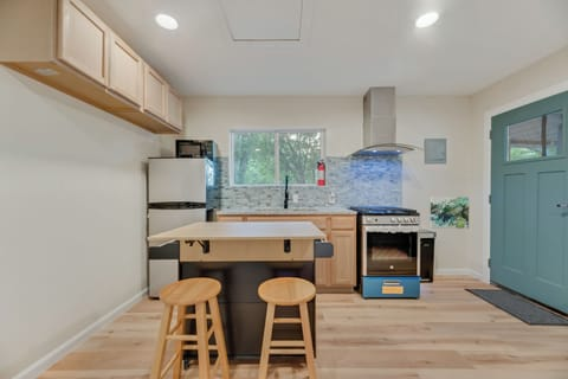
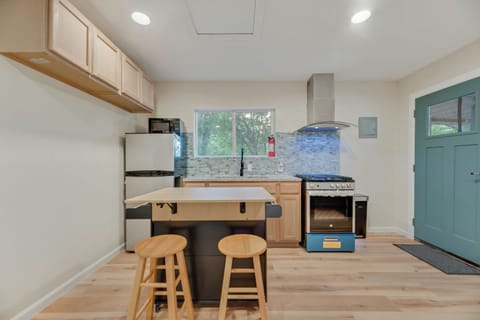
- wall art (448, 212)
